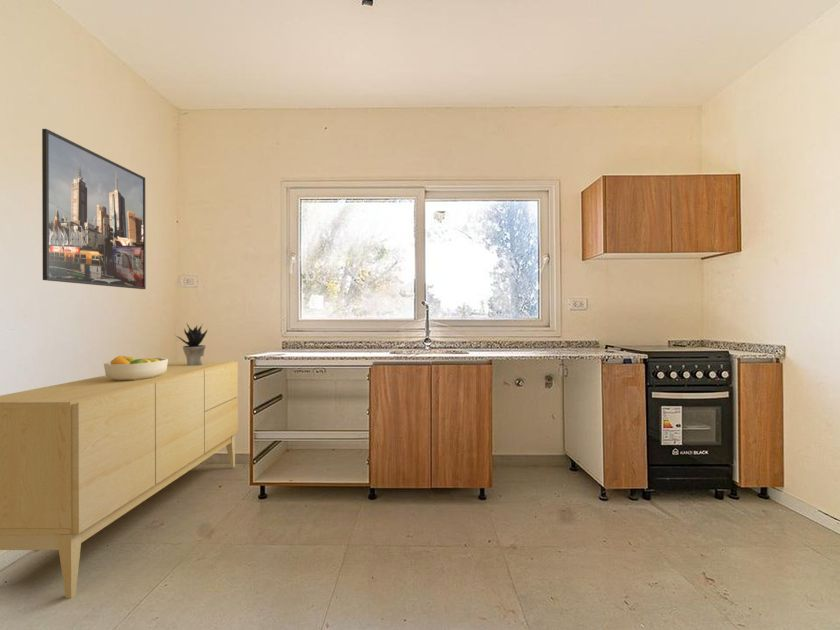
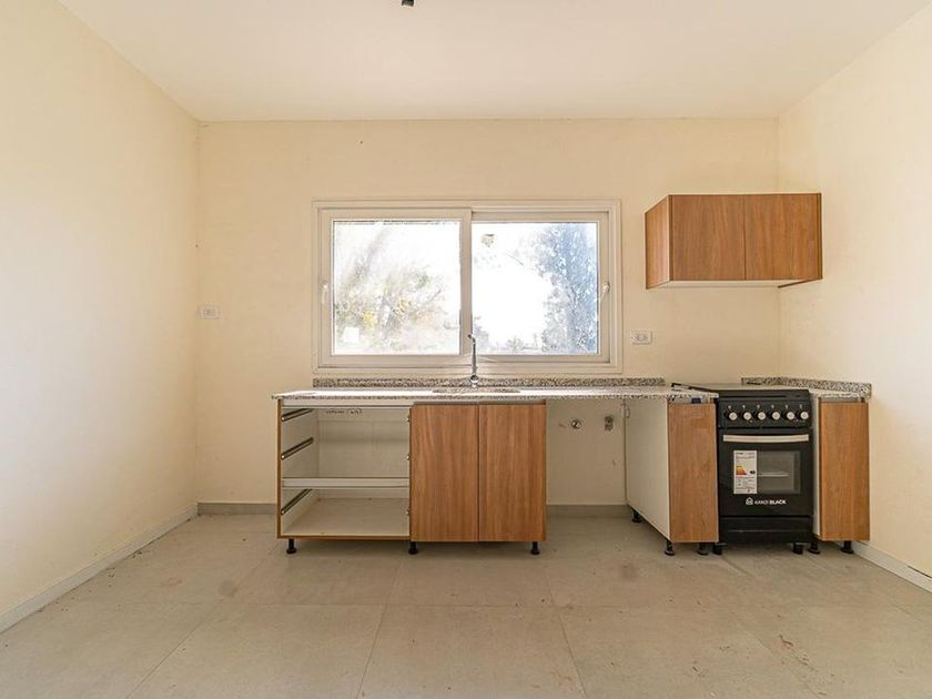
- sideboard (143, 444)
- potted plant (196, 343)
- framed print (101, 221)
- fruit bowl (137, 365)
